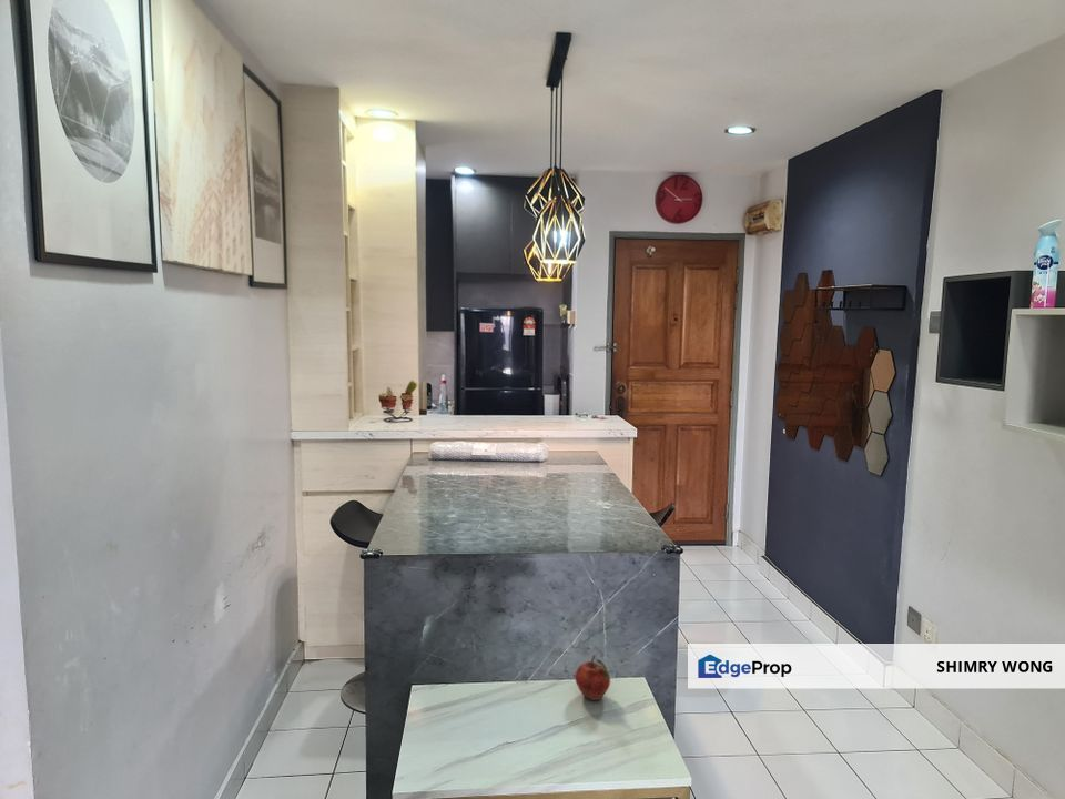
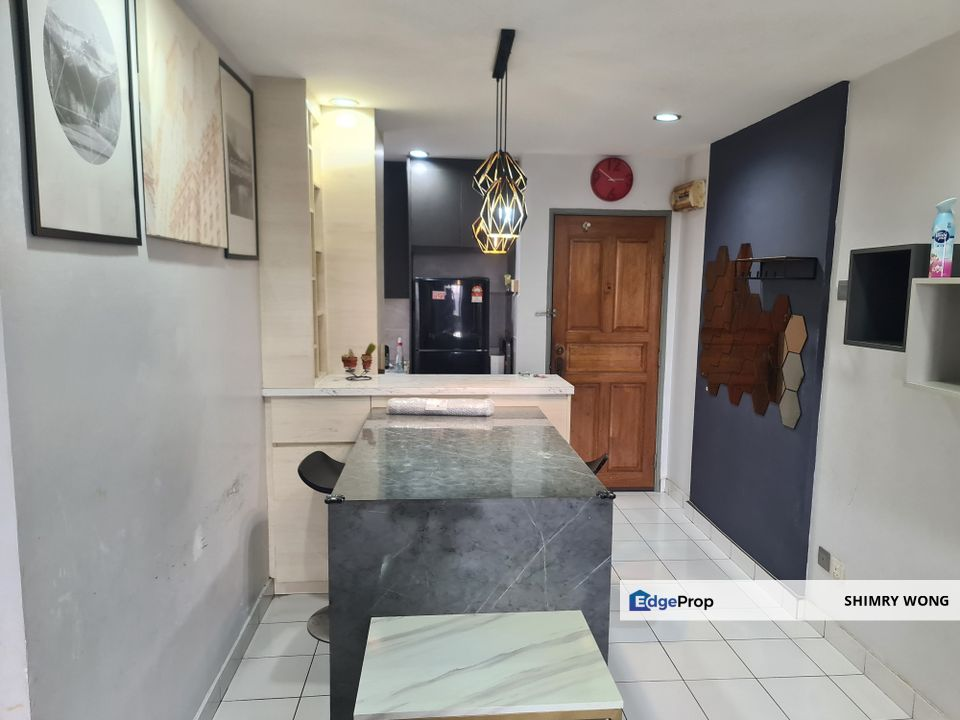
- fruit (595, 677)
